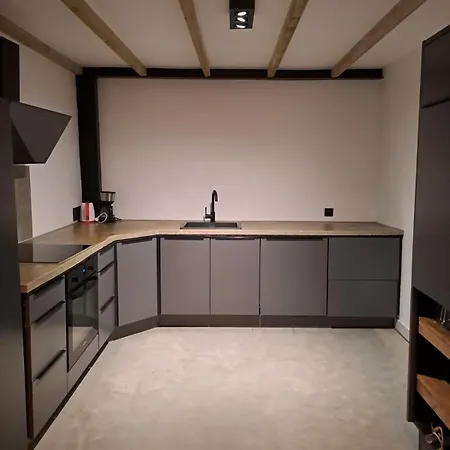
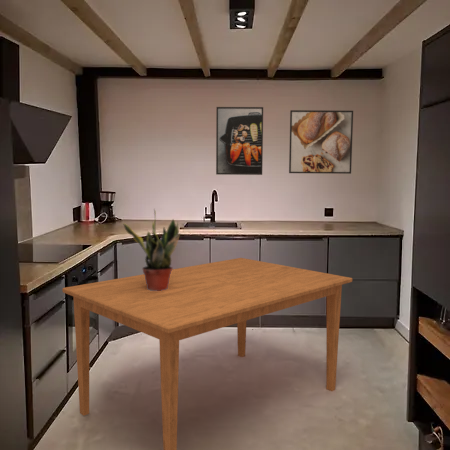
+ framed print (320, 142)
+ potted plant (152, 249)
+ dining table (211, 330)
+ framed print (239, 141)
